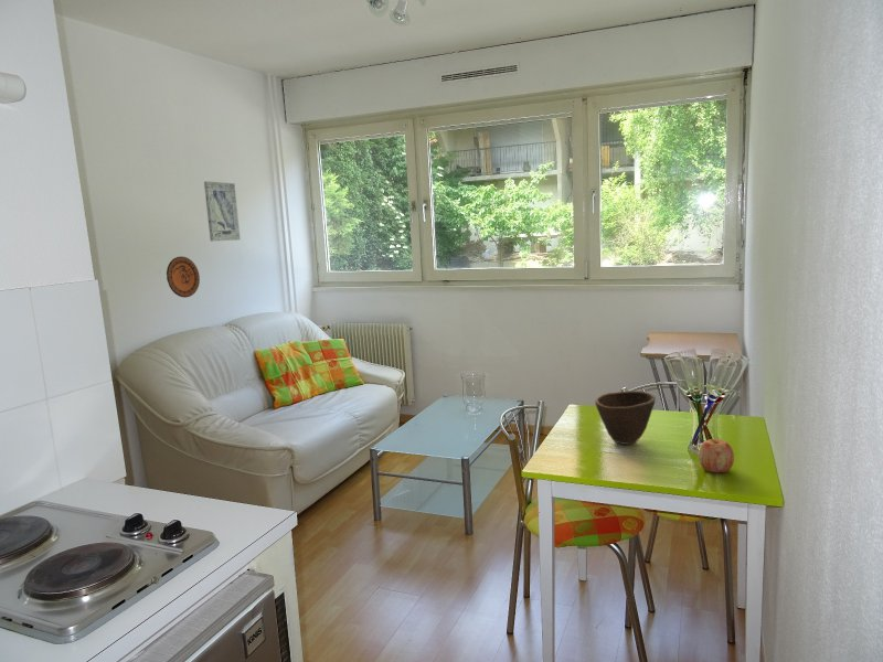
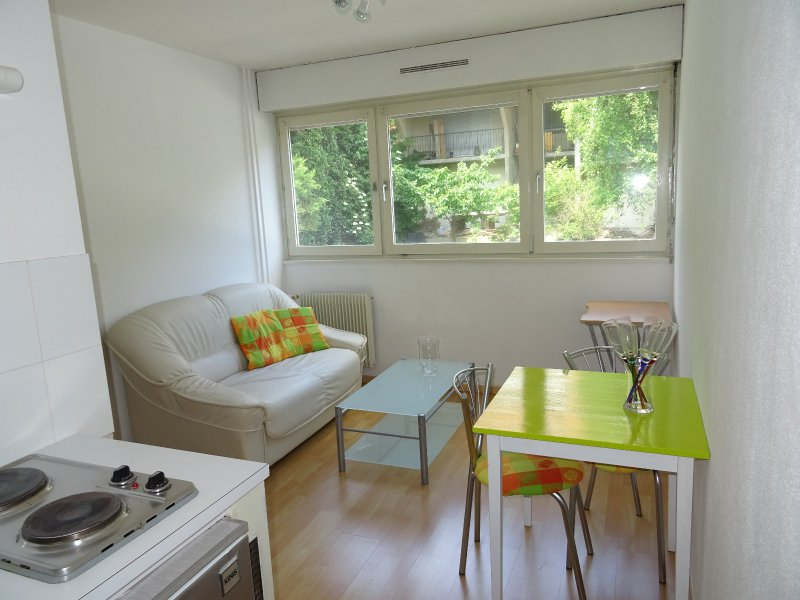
- decorative plate (182, 277)
- apple (715, 455)
- wall art (222, 211)
- bowl (625, 418)
